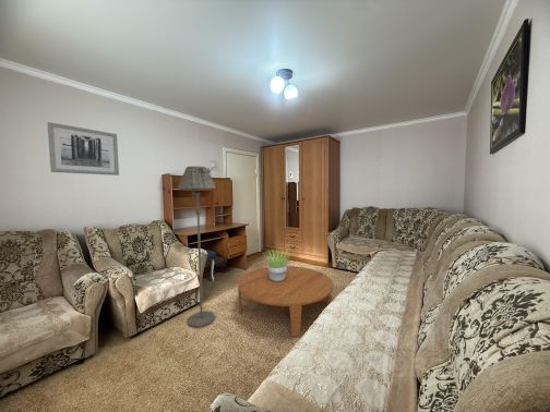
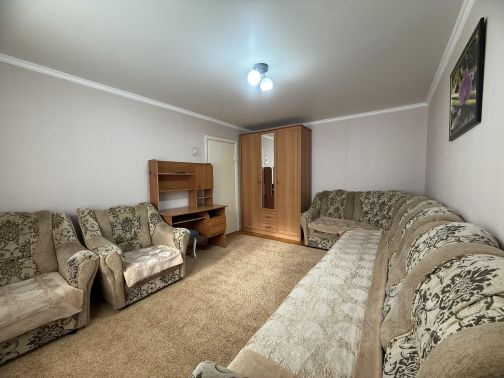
- potted plant (277, 265)
- coffee table (285, 293)
- floor lamp (199, 244)
- wall art (86, 150)
